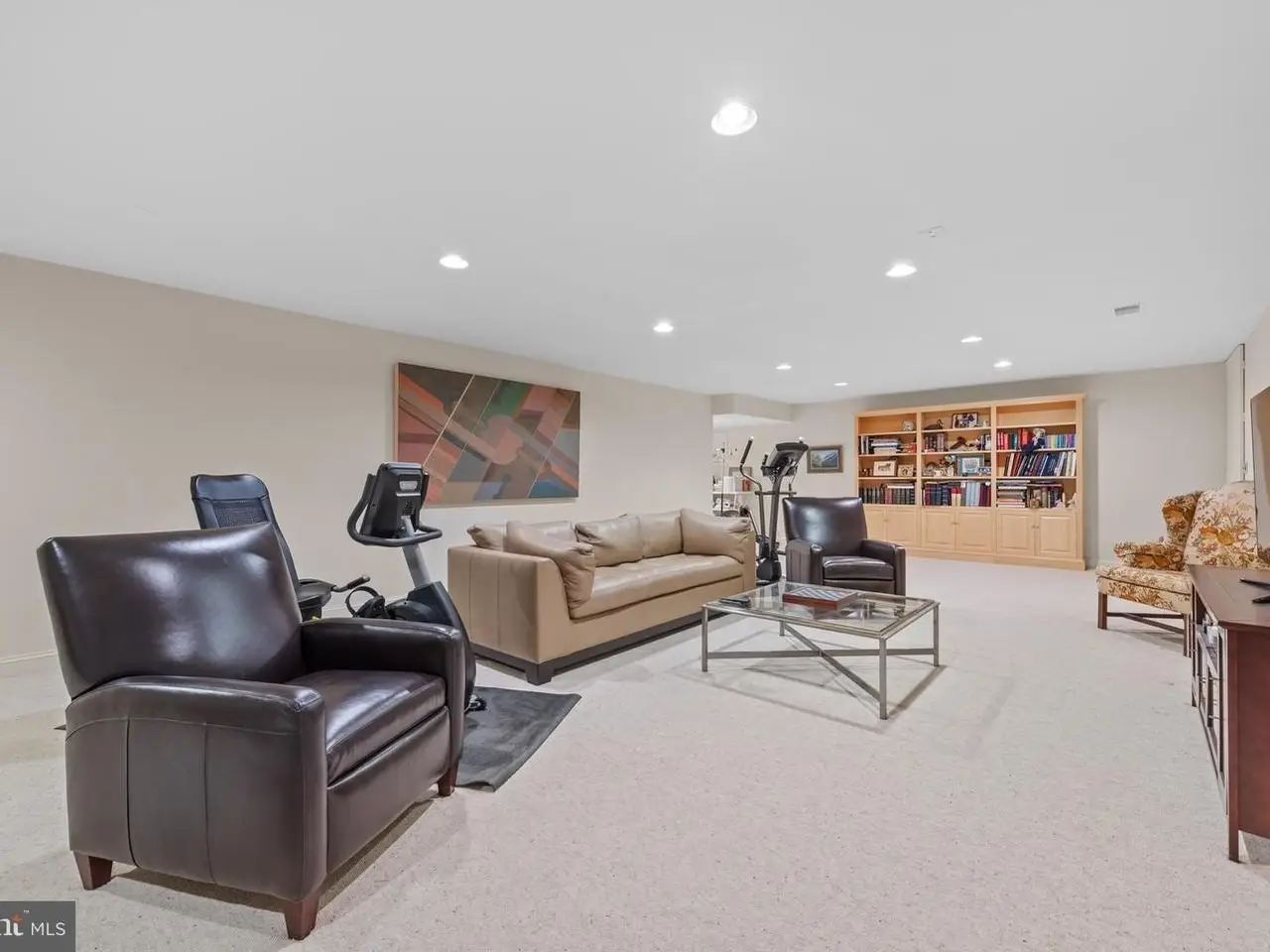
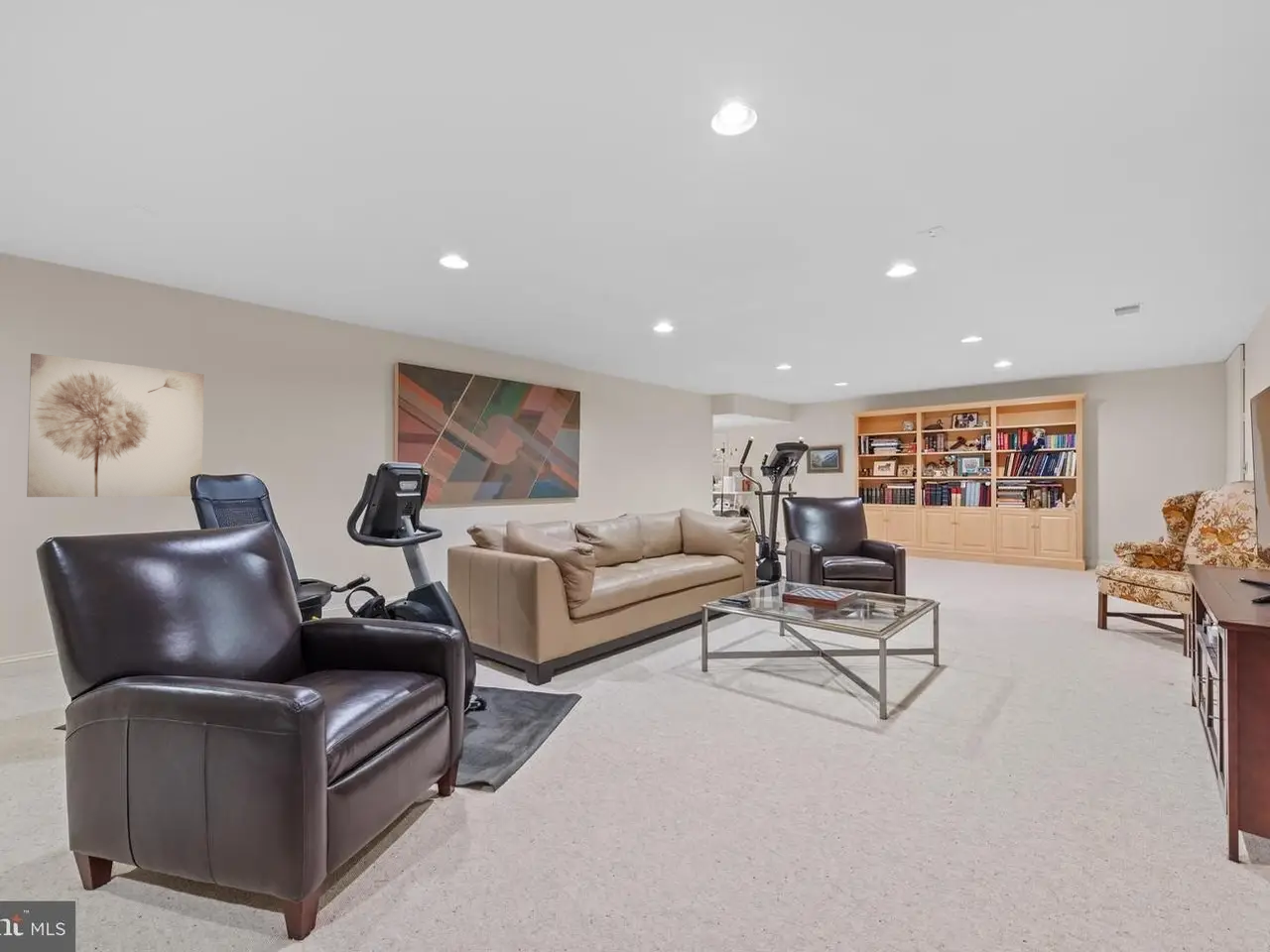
+ wall art (122, 430)
